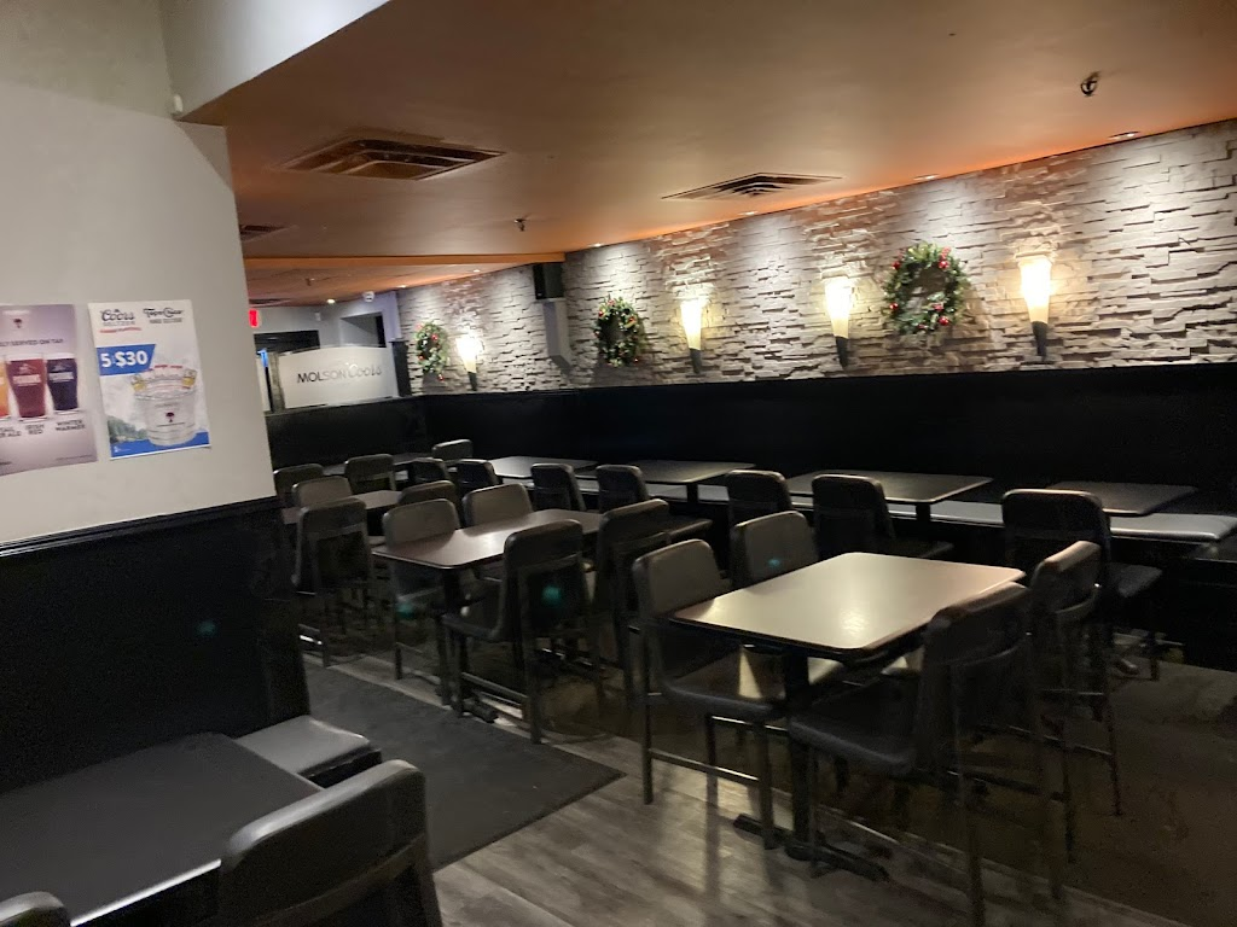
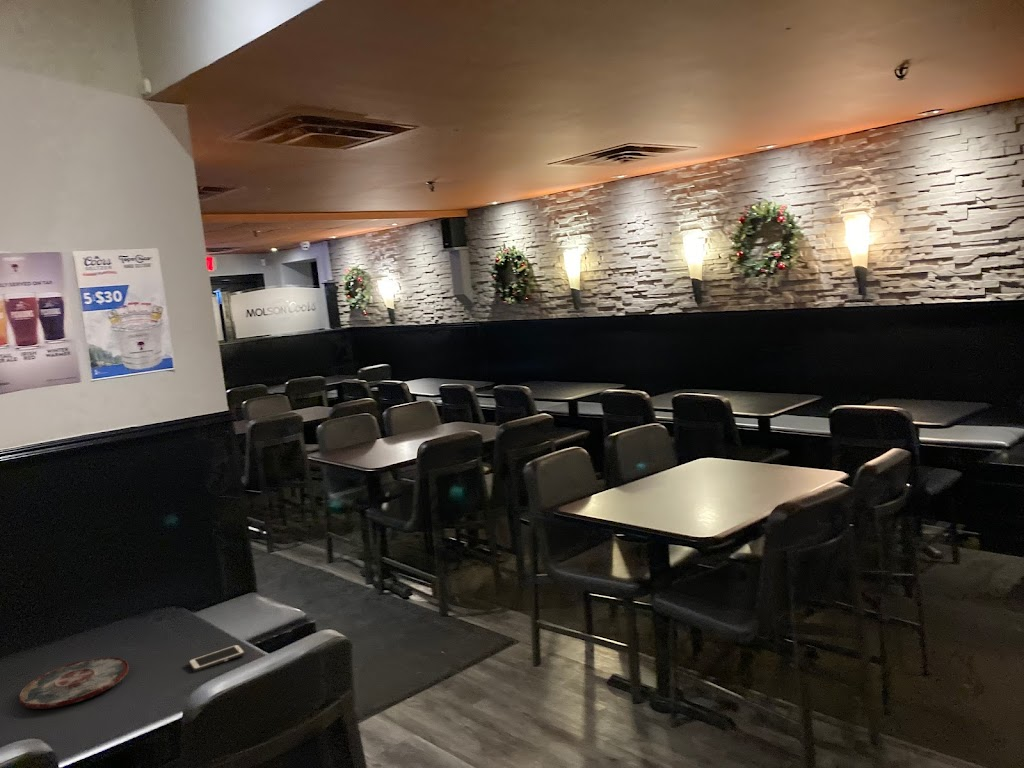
+ plate (75, 681)
+ cell phone (217, 657)
